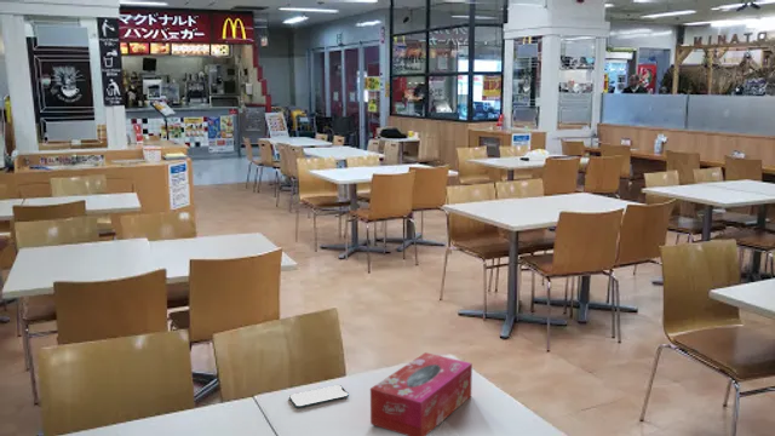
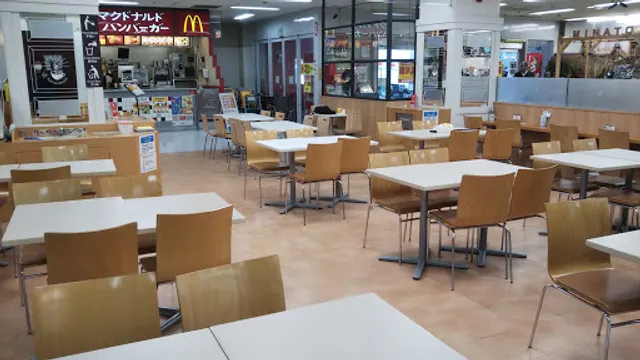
- tissue box (423, 392)
- smartphone (318, 395)
